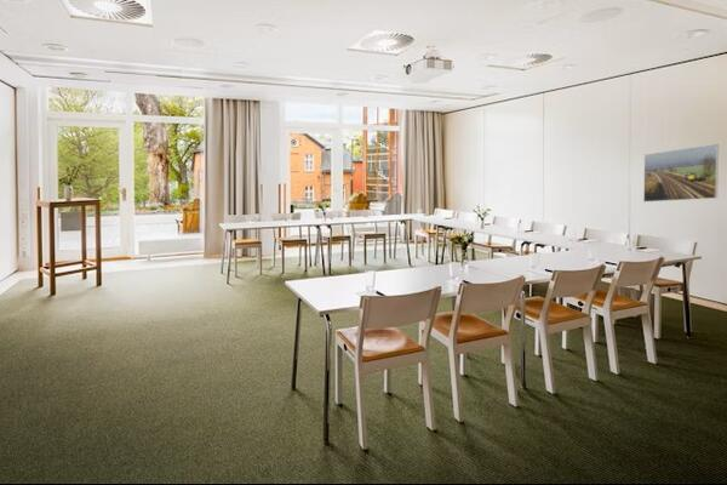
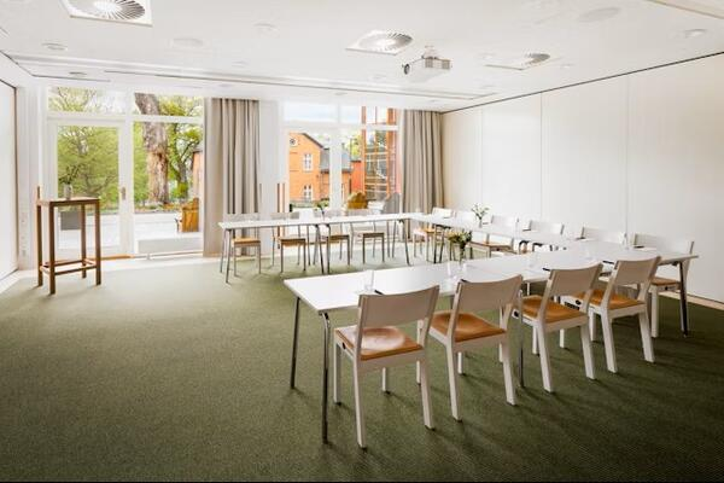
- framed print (679, 175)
